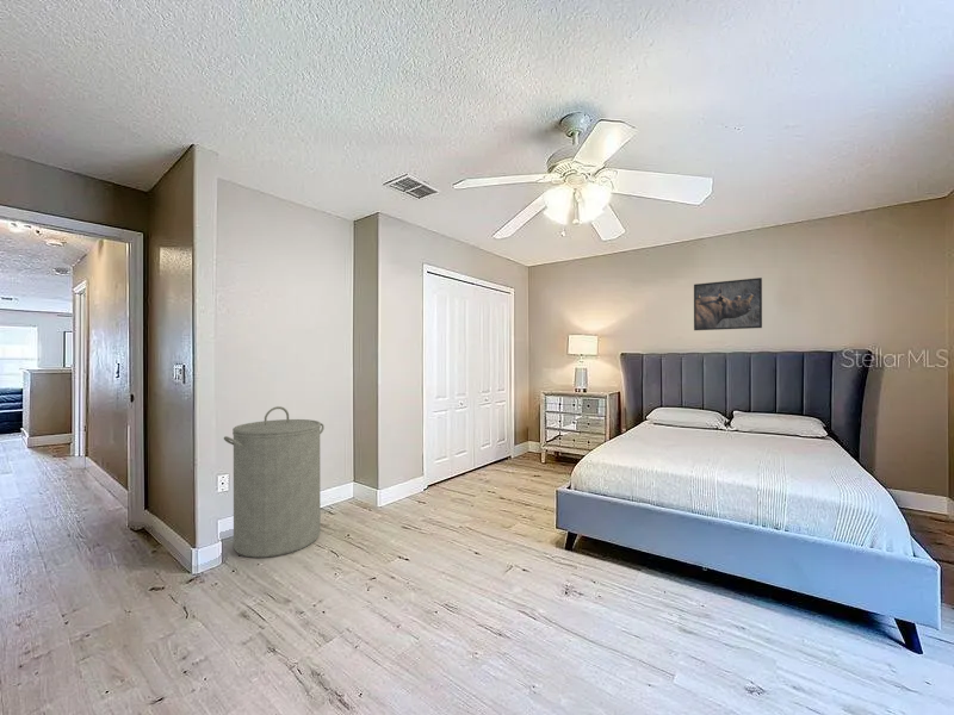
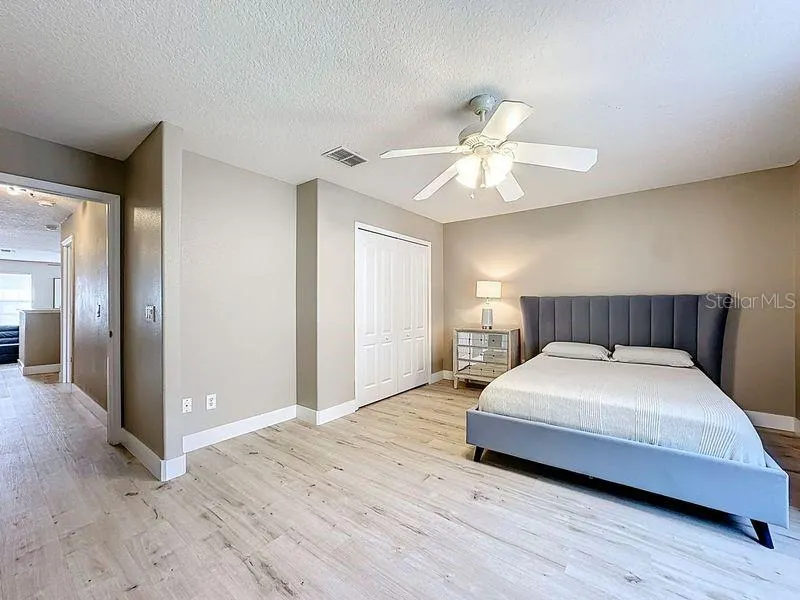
- laundry hamper (278, 473)
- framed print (726, 305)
